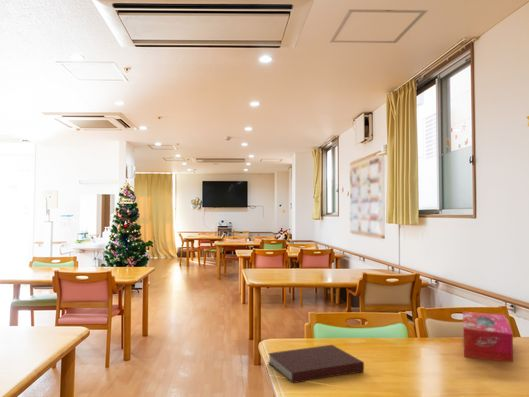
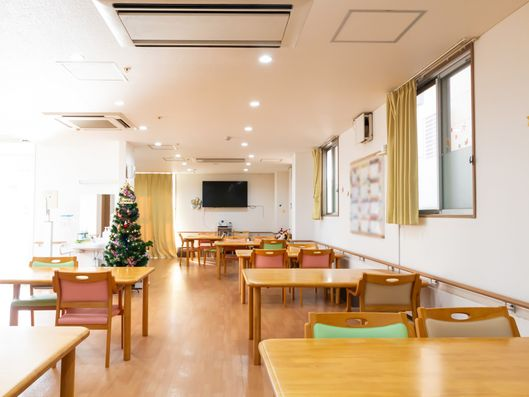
- tissue box (485, 334)
- notebook (314, 362)
